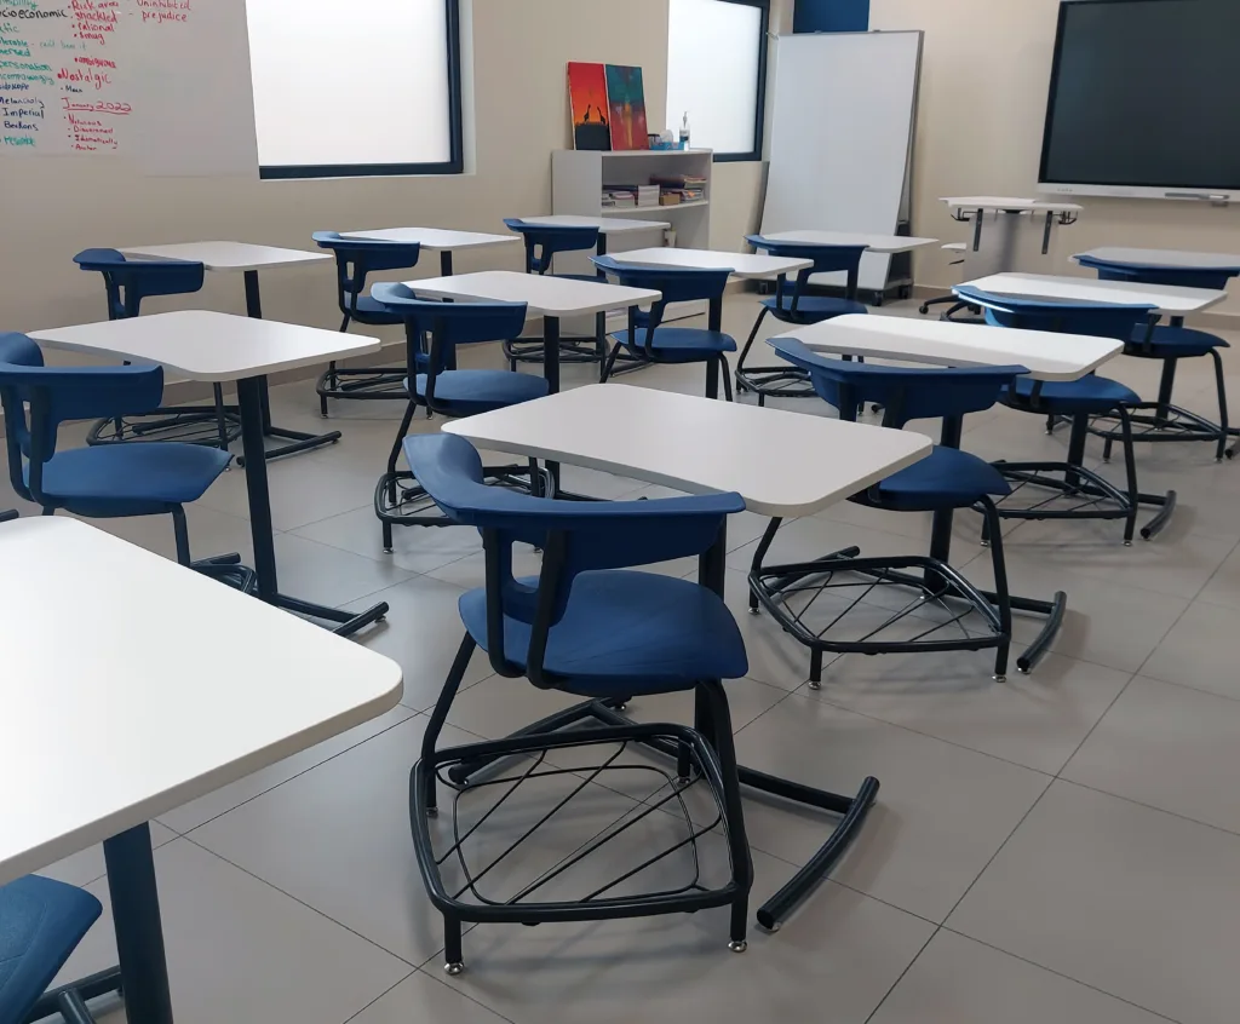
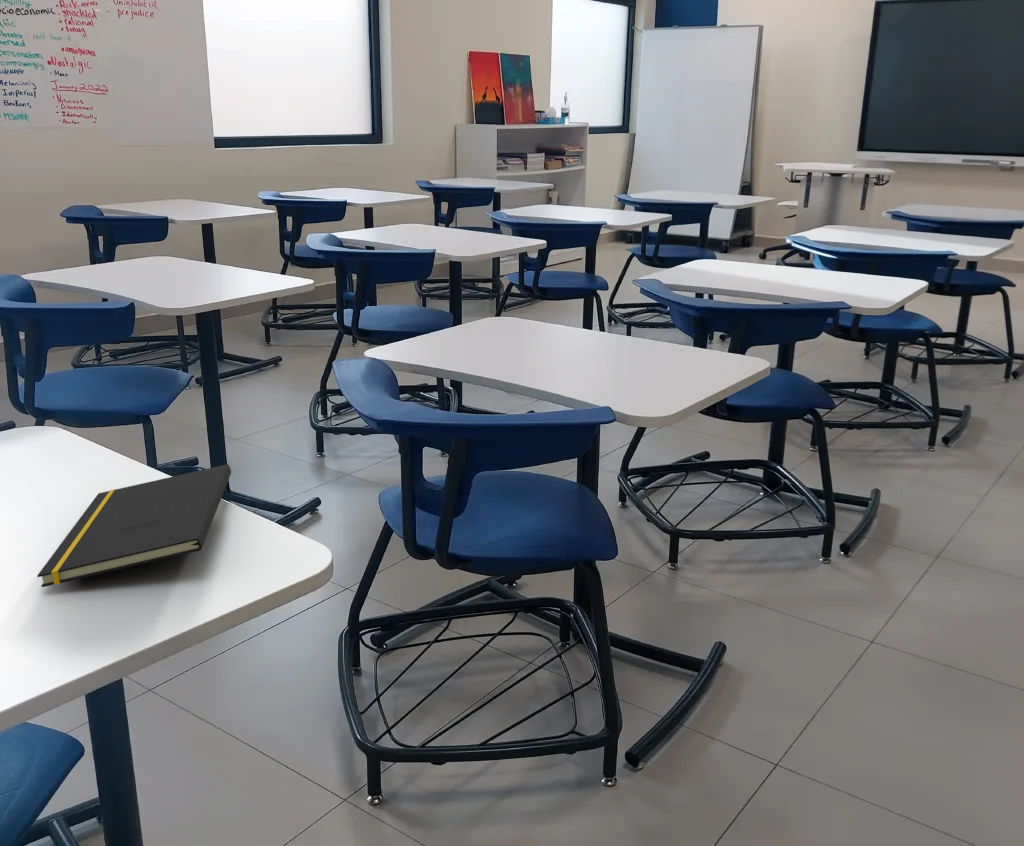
+ notepad (145, 519)
